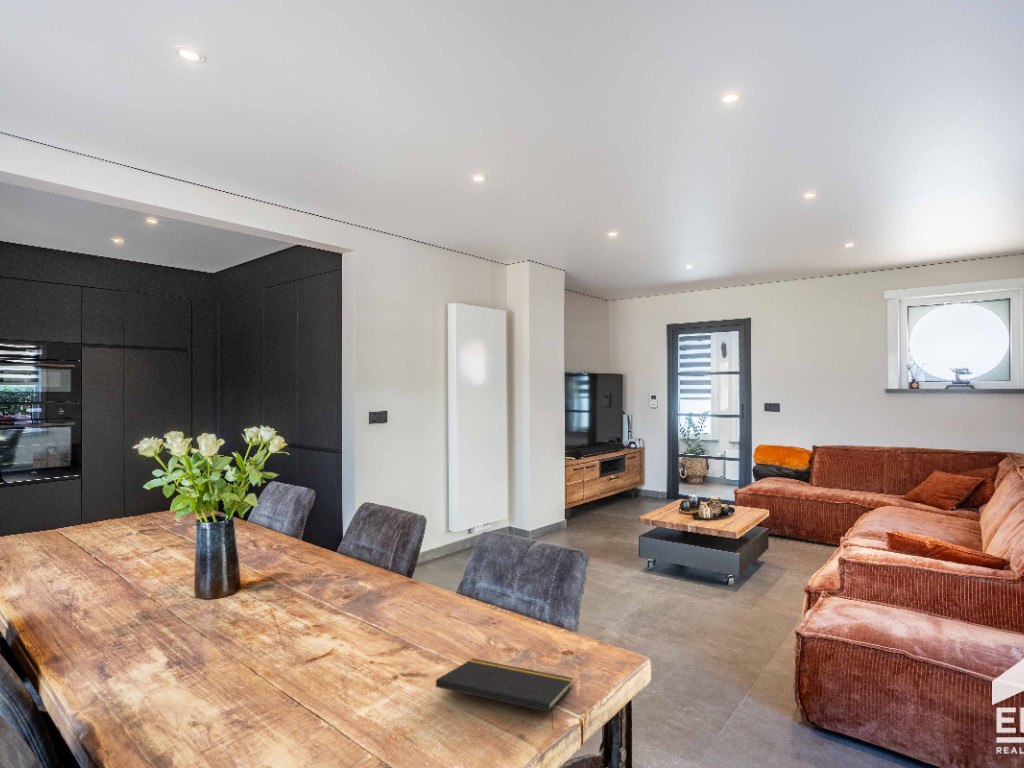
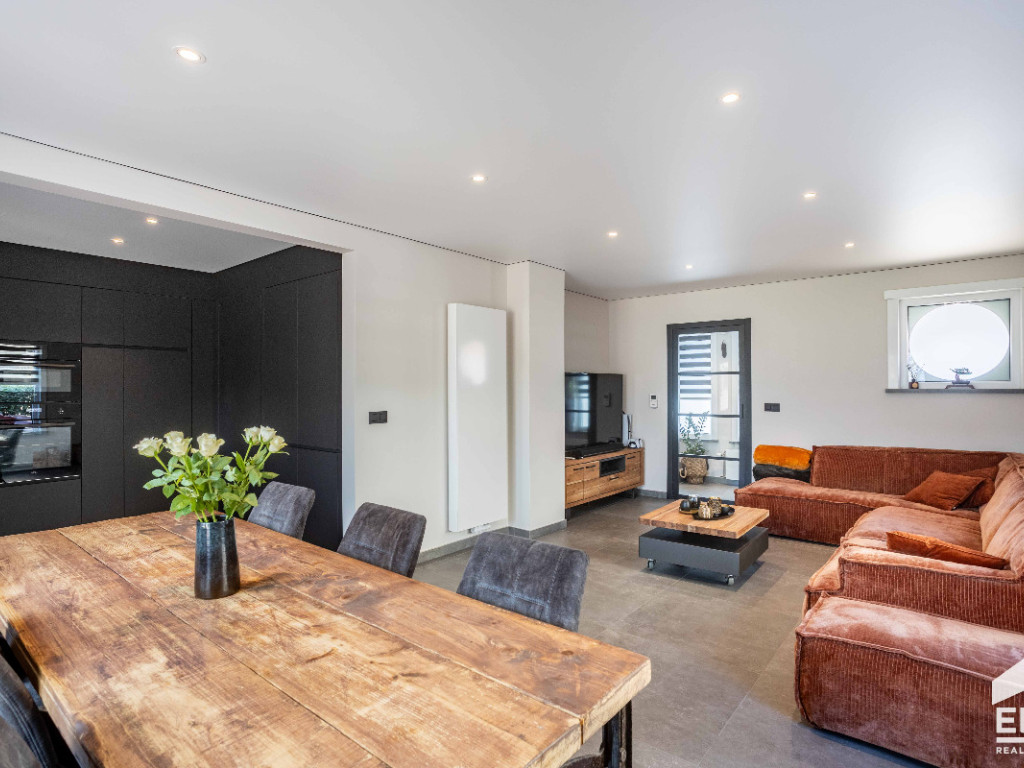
- notepad (506, 682)
